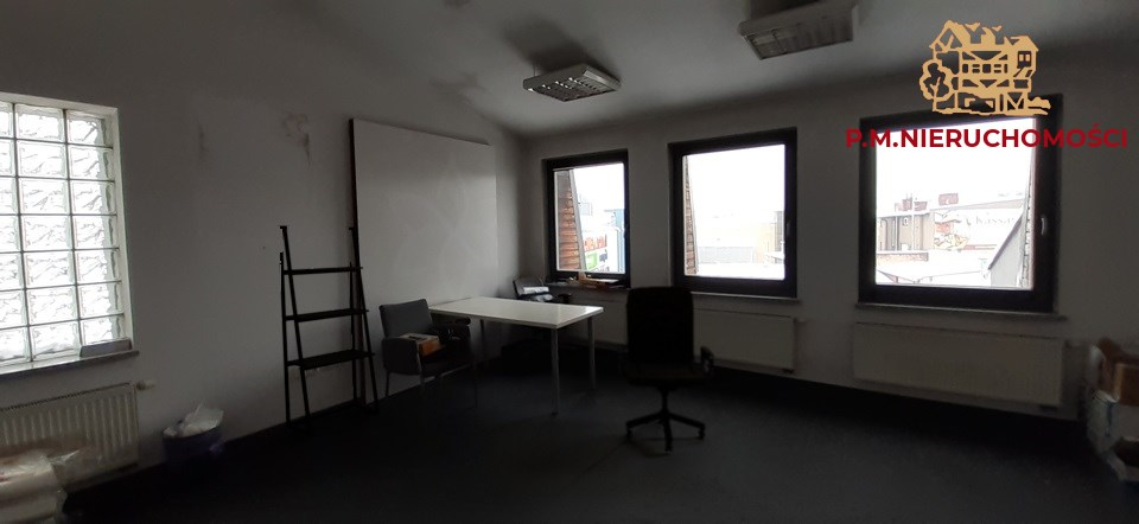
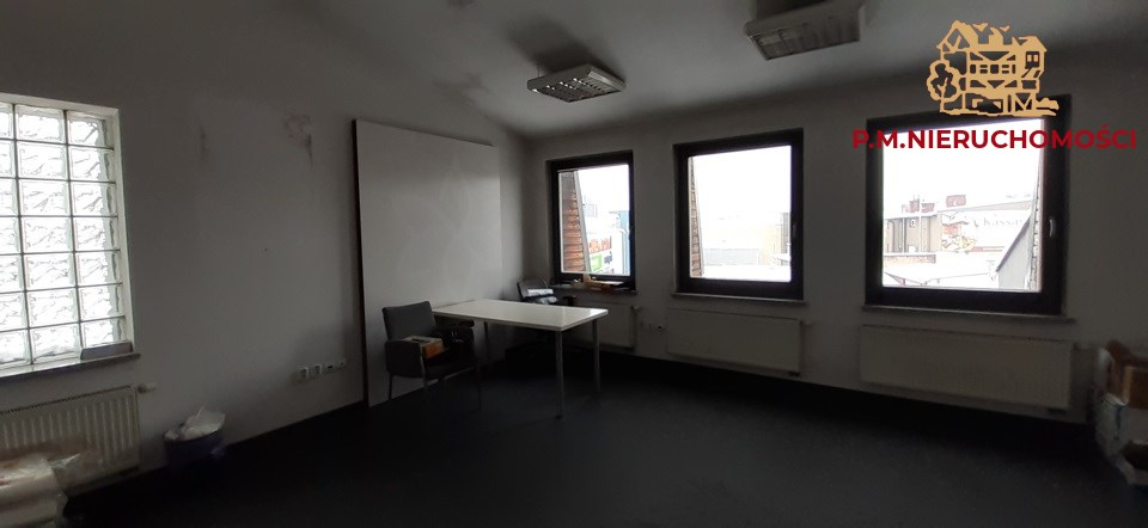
- shelving unit (330, 318)
- office chair (663, 362)
